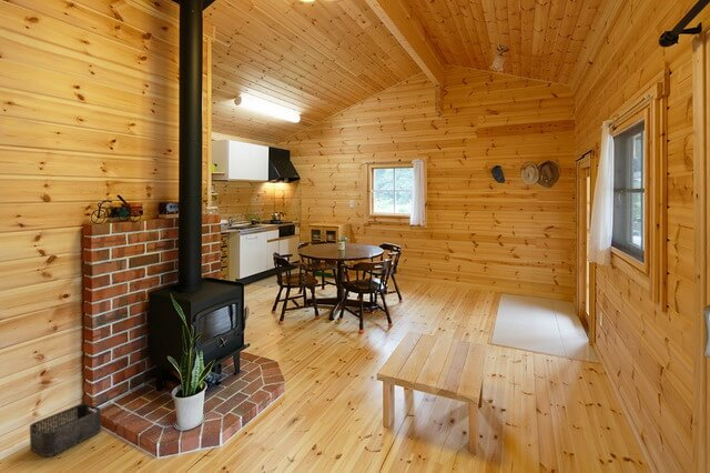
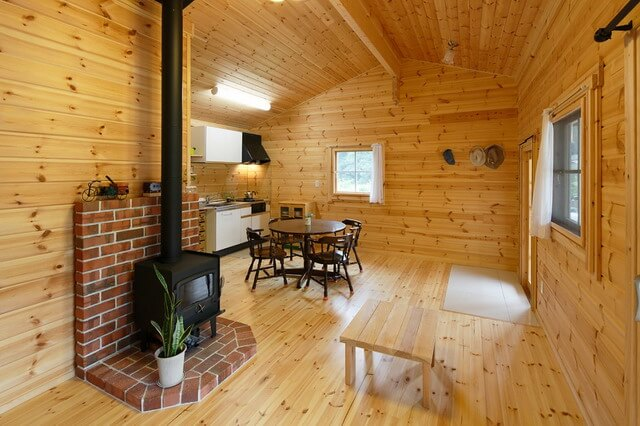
- storage bin (67, 427)
